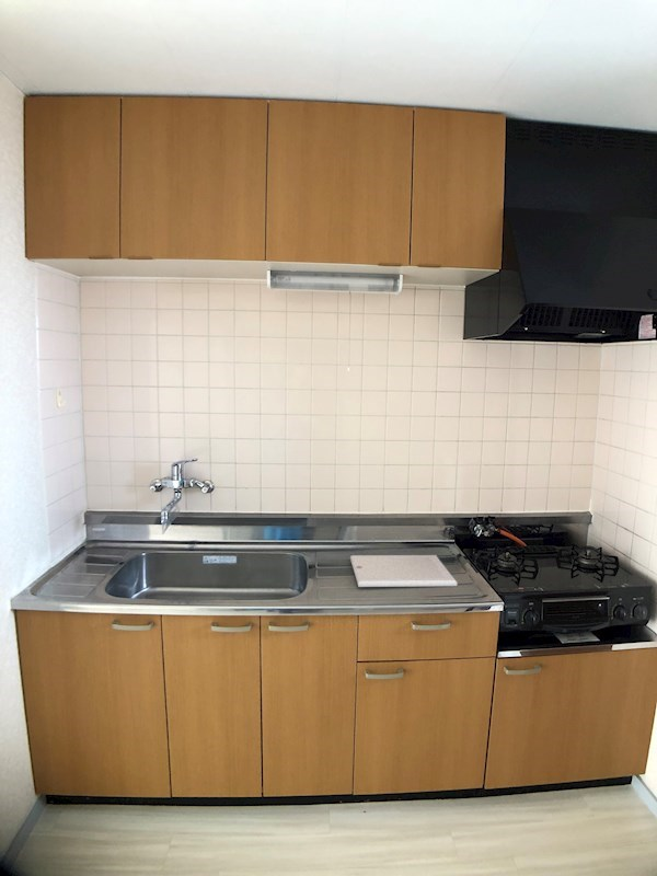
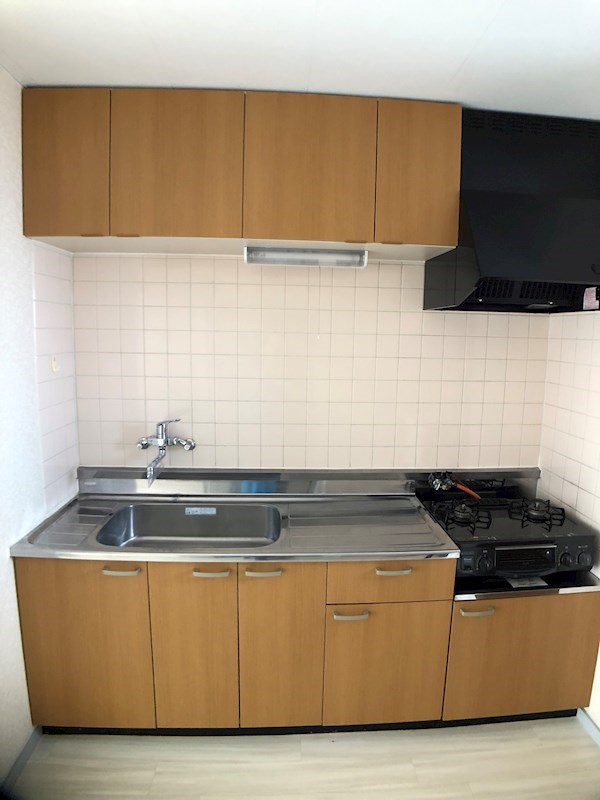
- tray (400, 569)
